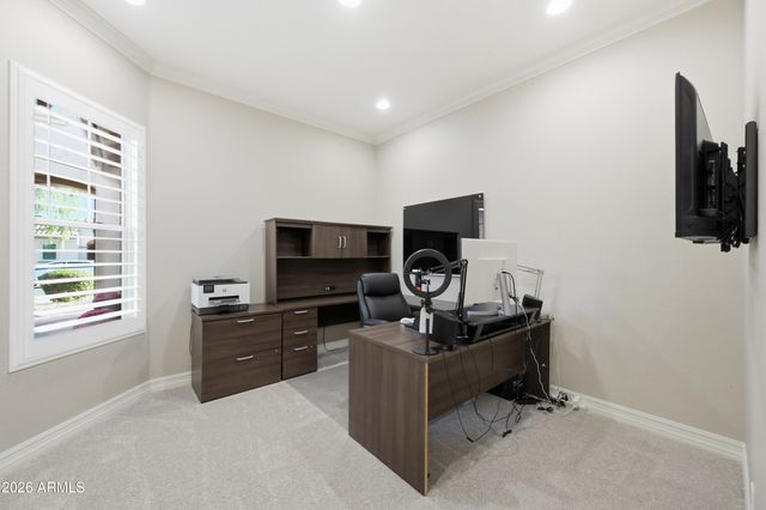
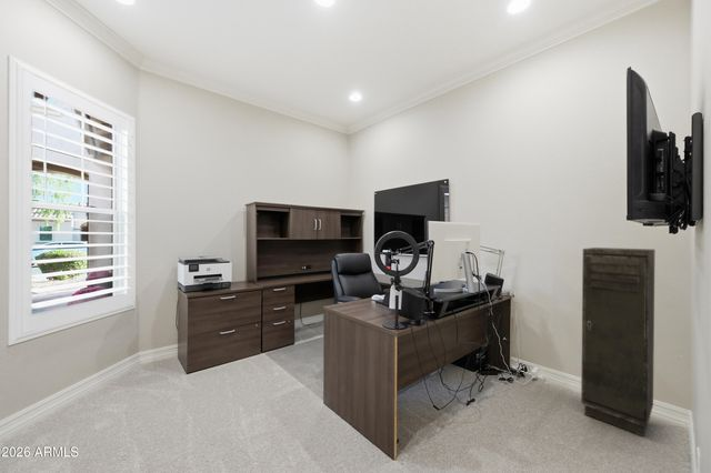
+ storage cabinet (618, 332)
